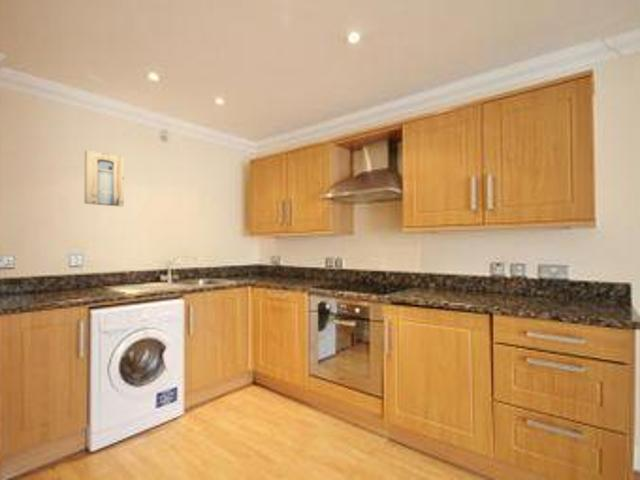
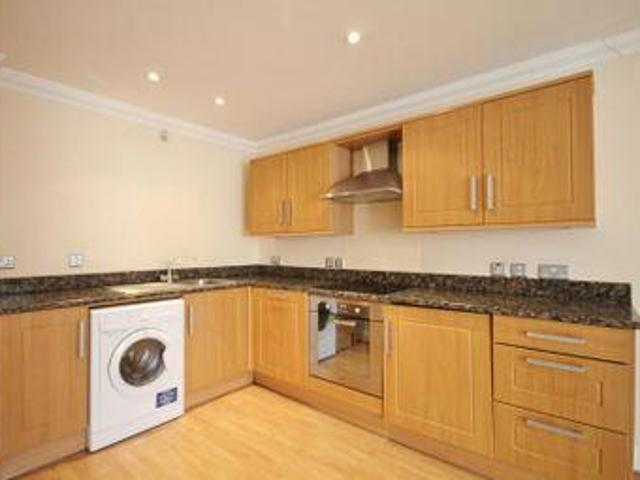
- wall art (104, 179)
